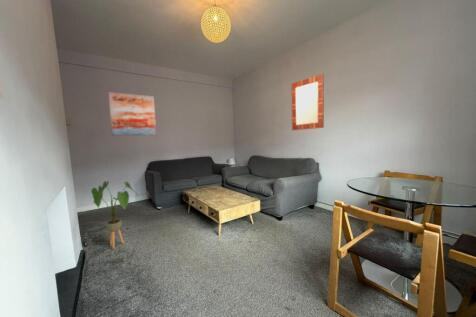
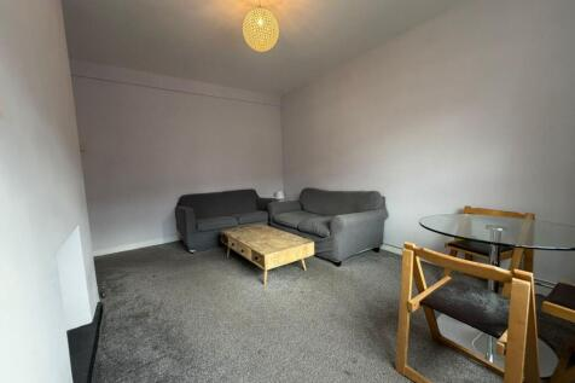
- wall art (133, 115)
- home mirror (306, 104)
- house plant (114, 213)
